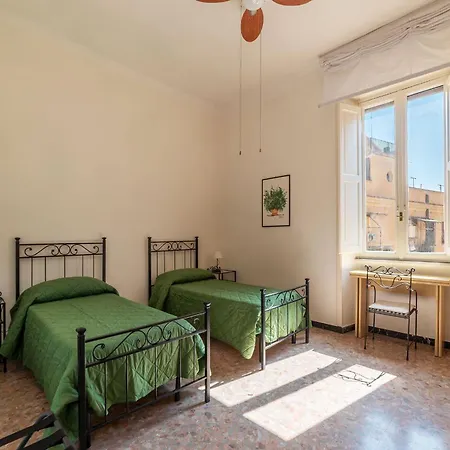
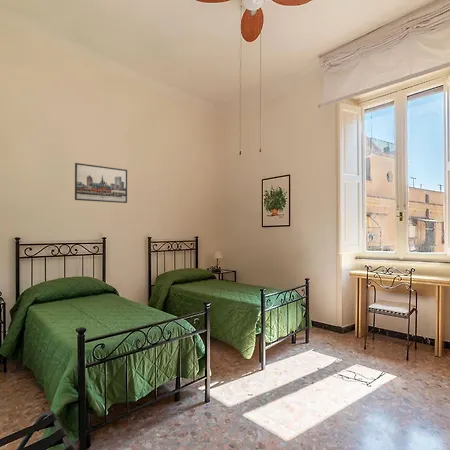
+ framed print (102, 184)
